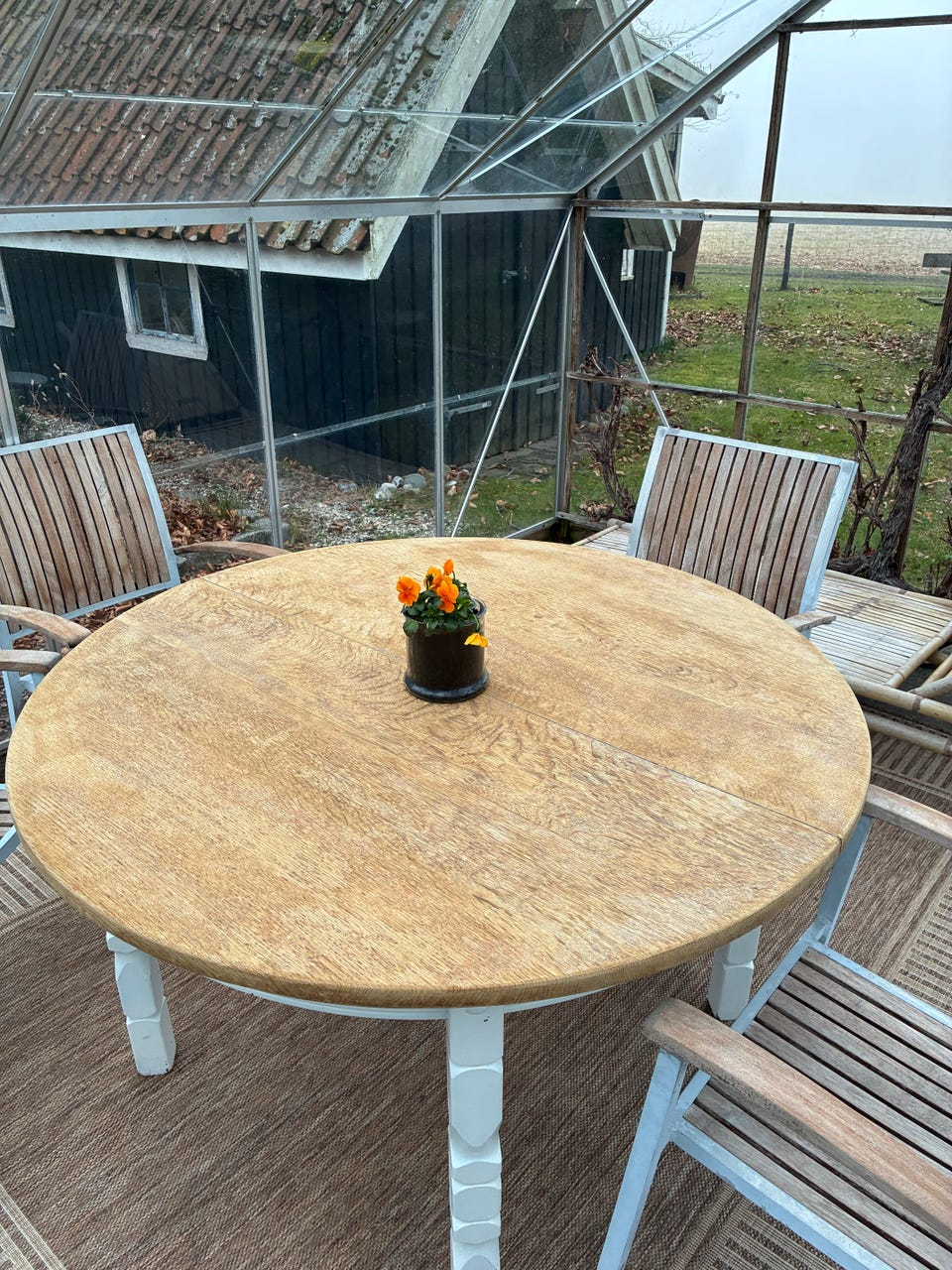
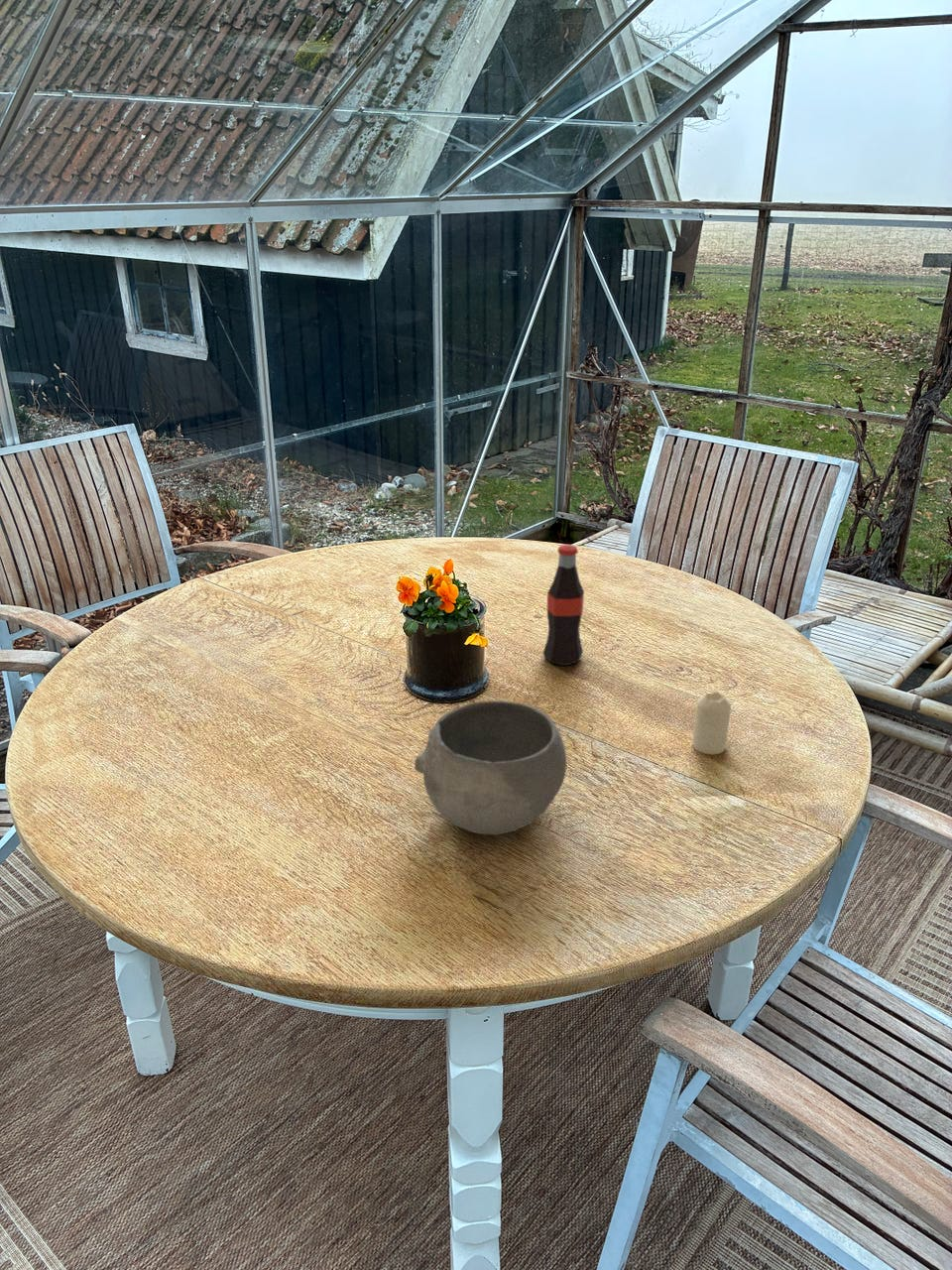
+ bottle (565, 603)
+ bowl (493, 770)
+ candle (711, 721)
